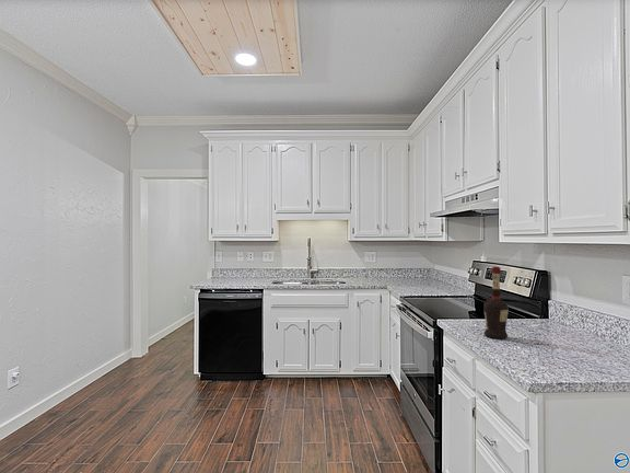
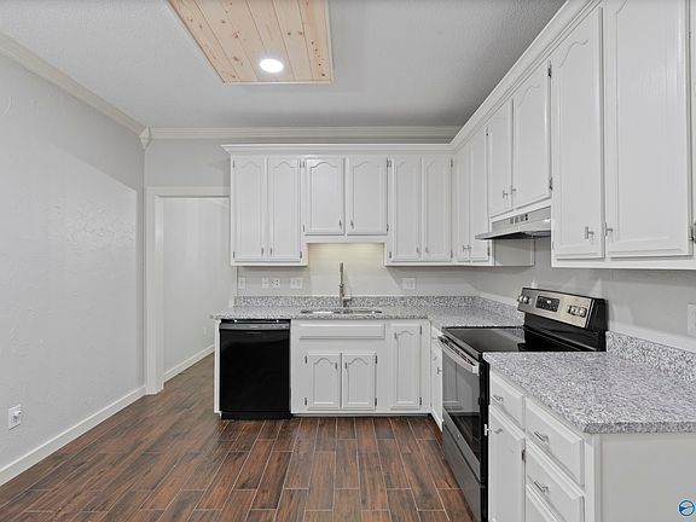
- liquor (495, 301)
